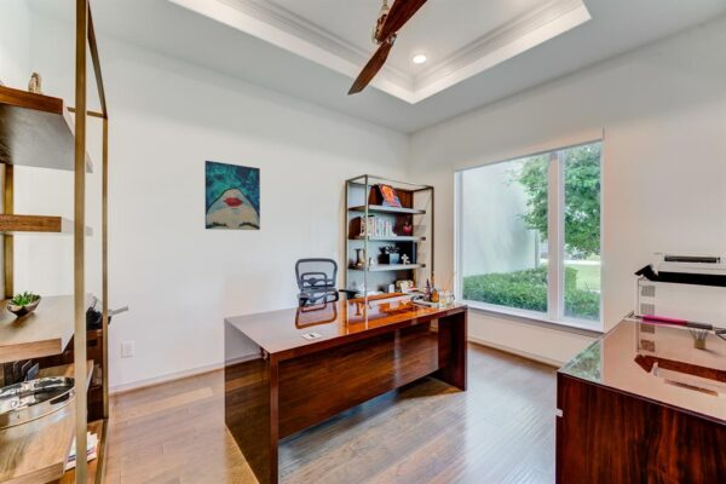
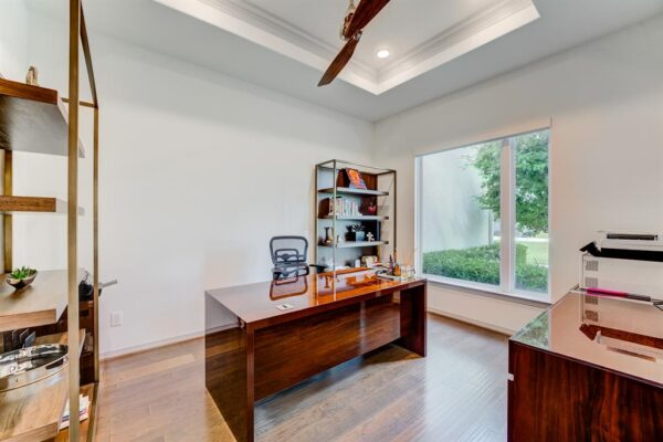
- wall art (234, 197)
- pencil box (698, 336)
